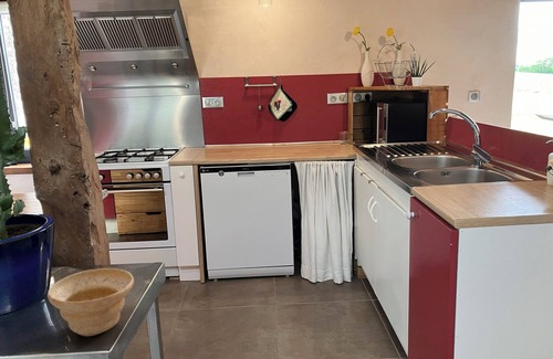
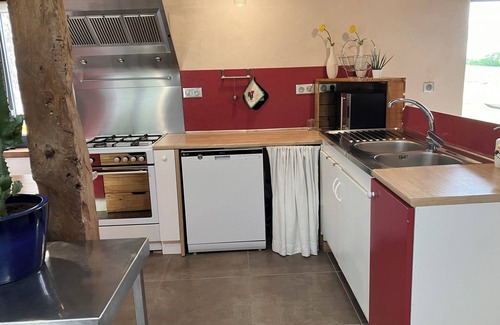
- bowl (94, 305)
